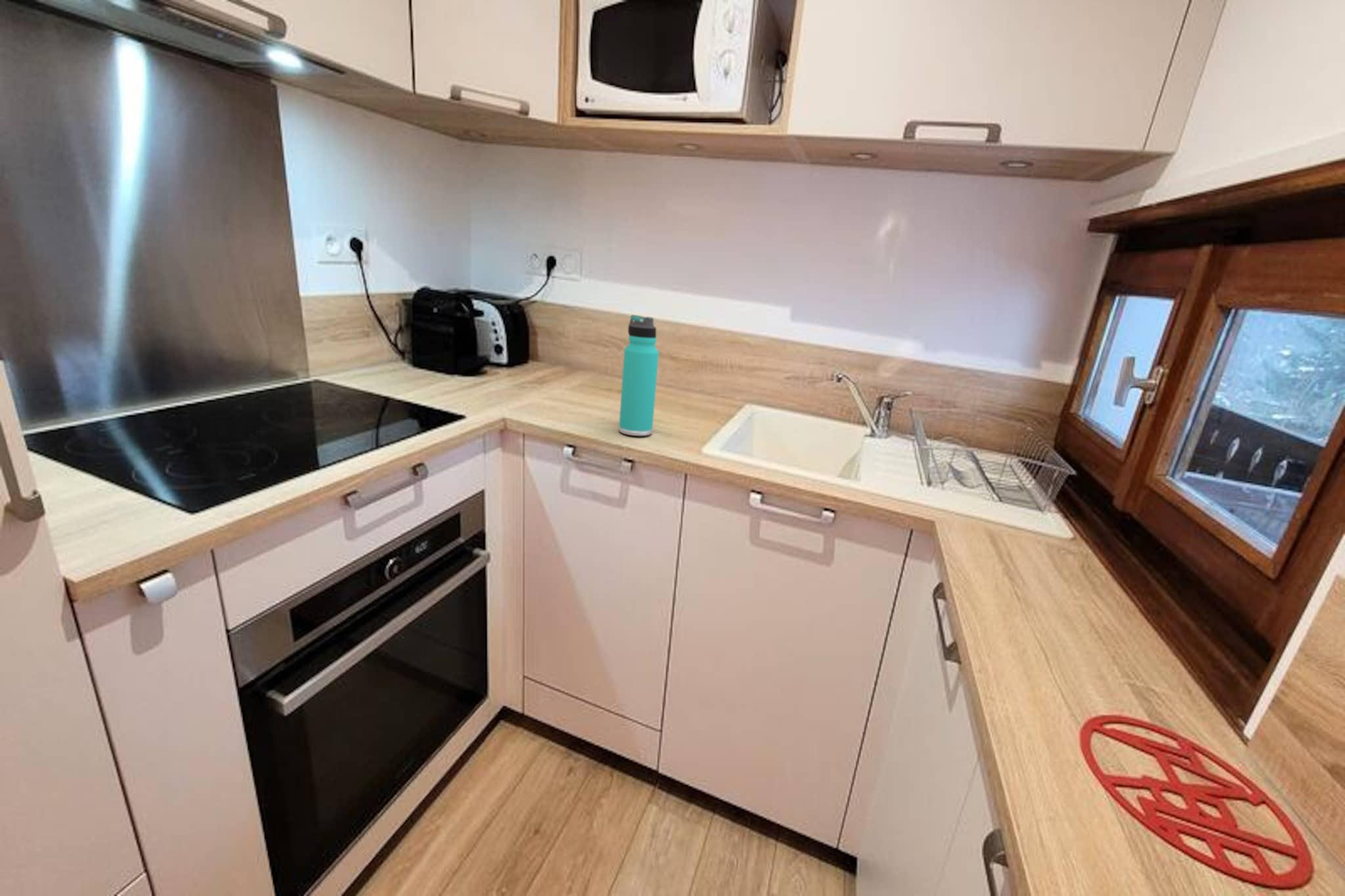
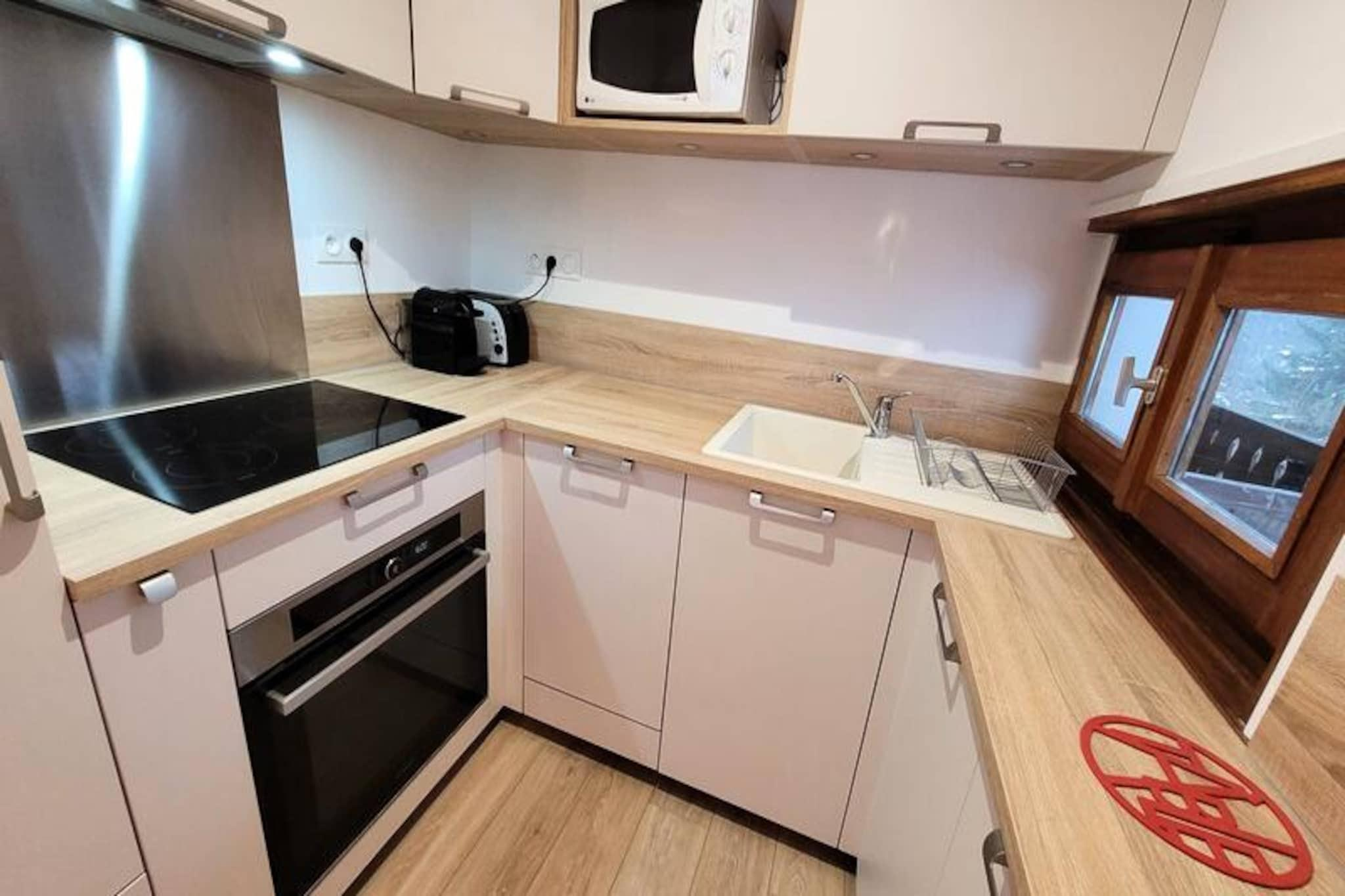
- thermos bottle (640, 375)
